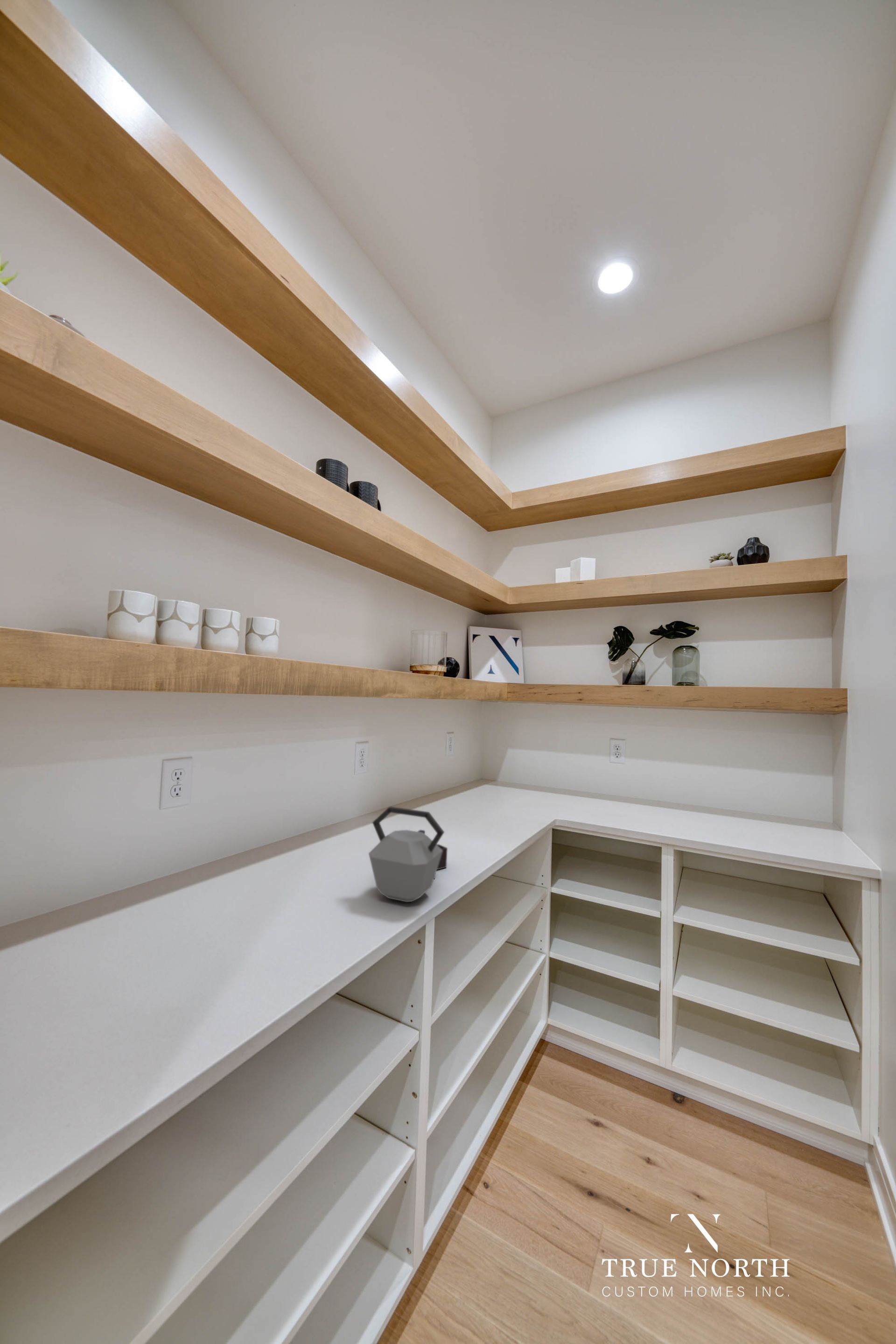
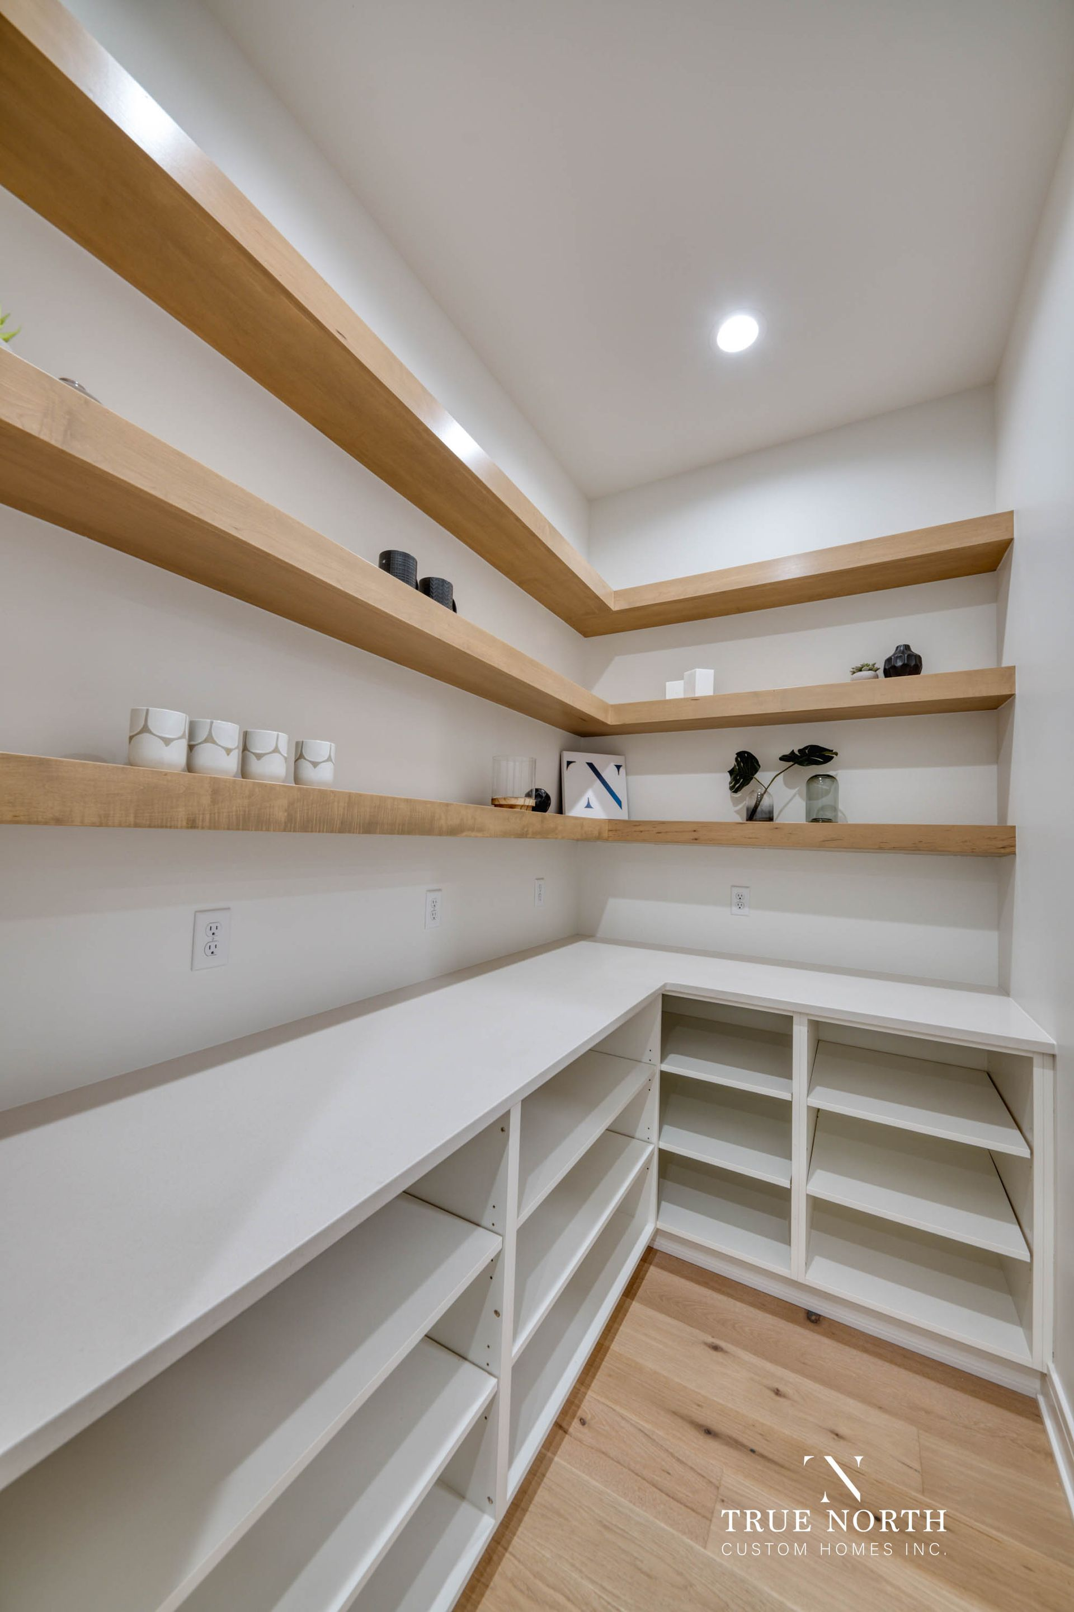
- kettle (420, 843)
